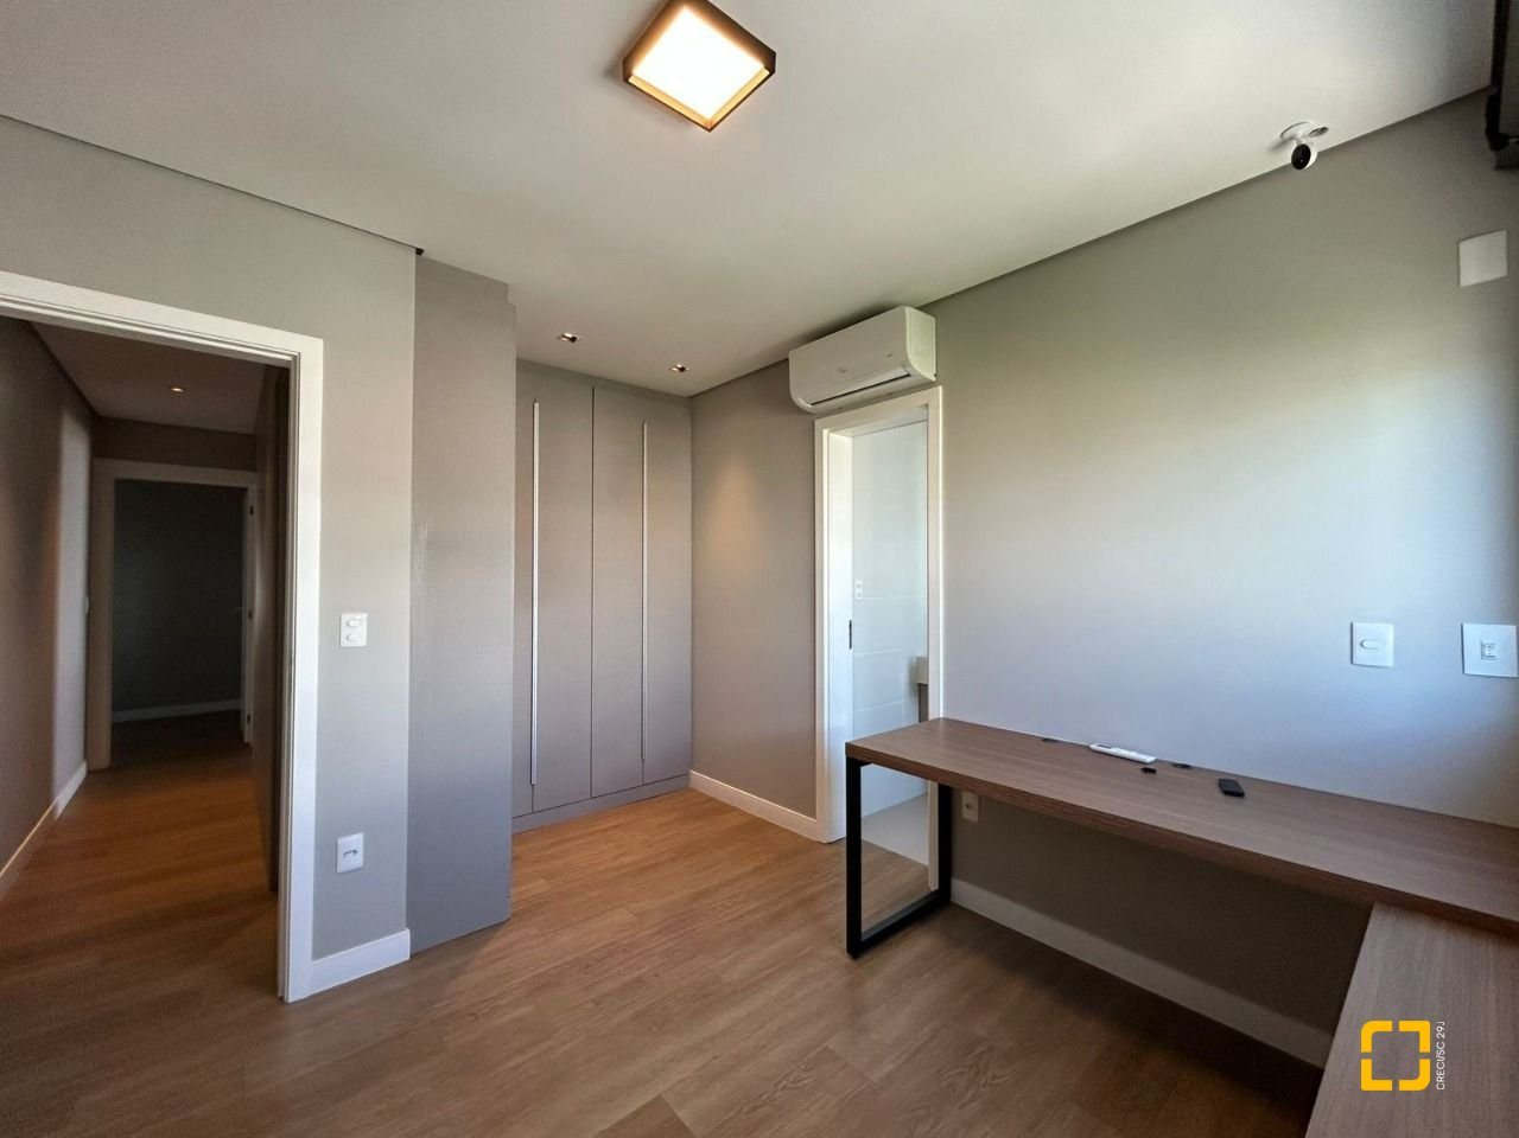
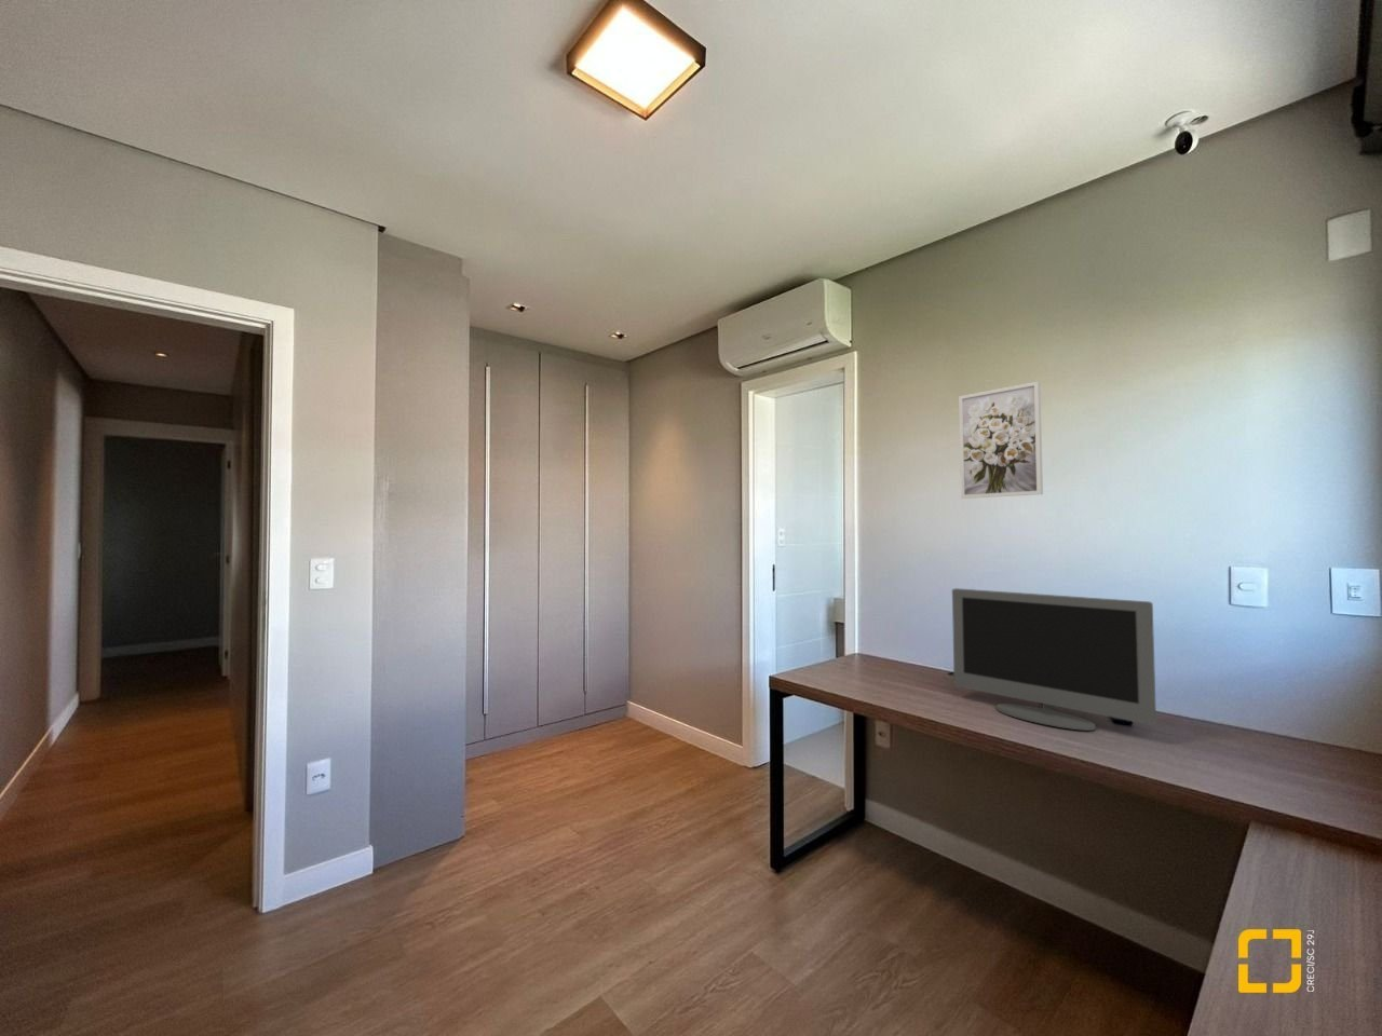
+ wall art (999, 443)
+ monitor (1042, 656)
